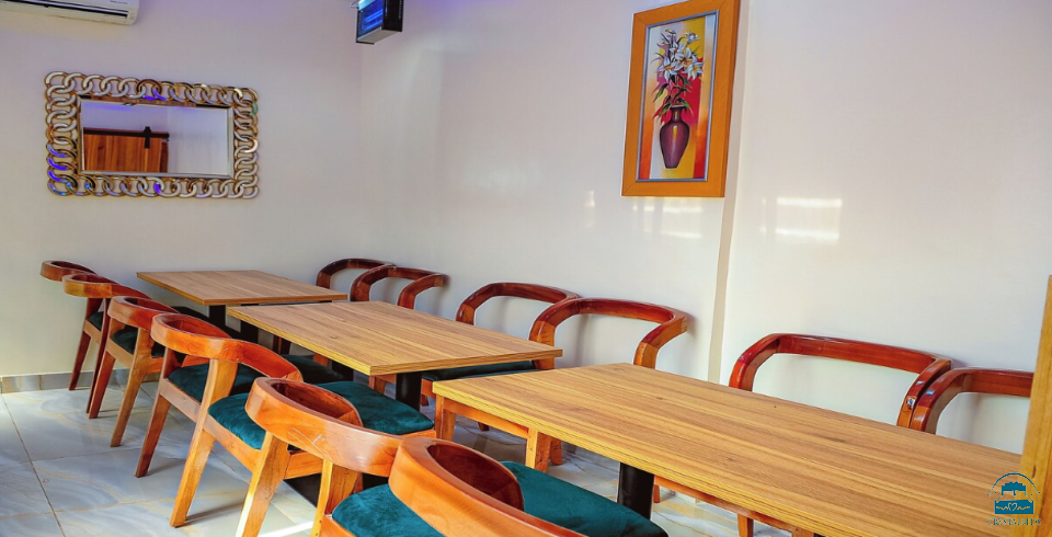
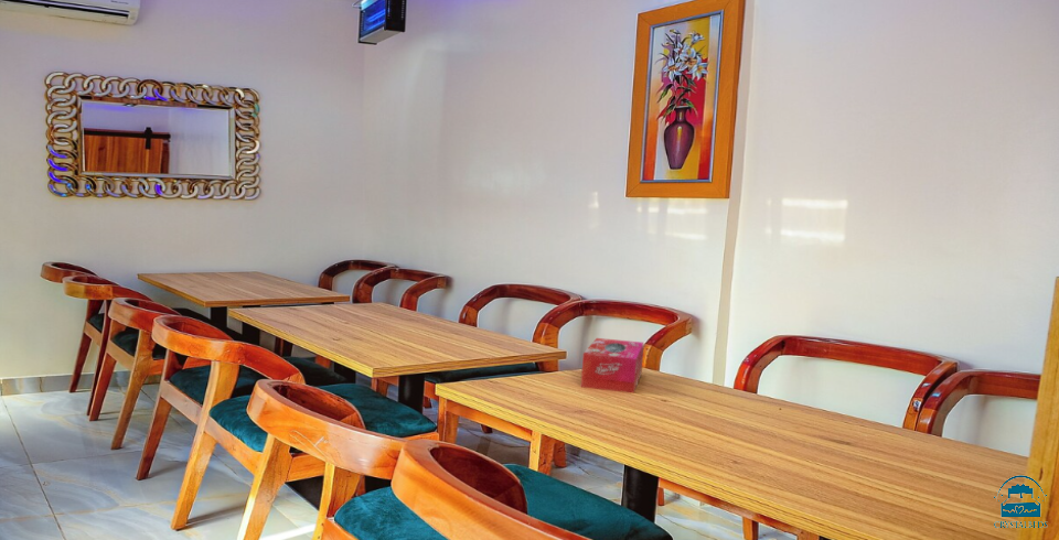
+ tissue box (613, 364)
